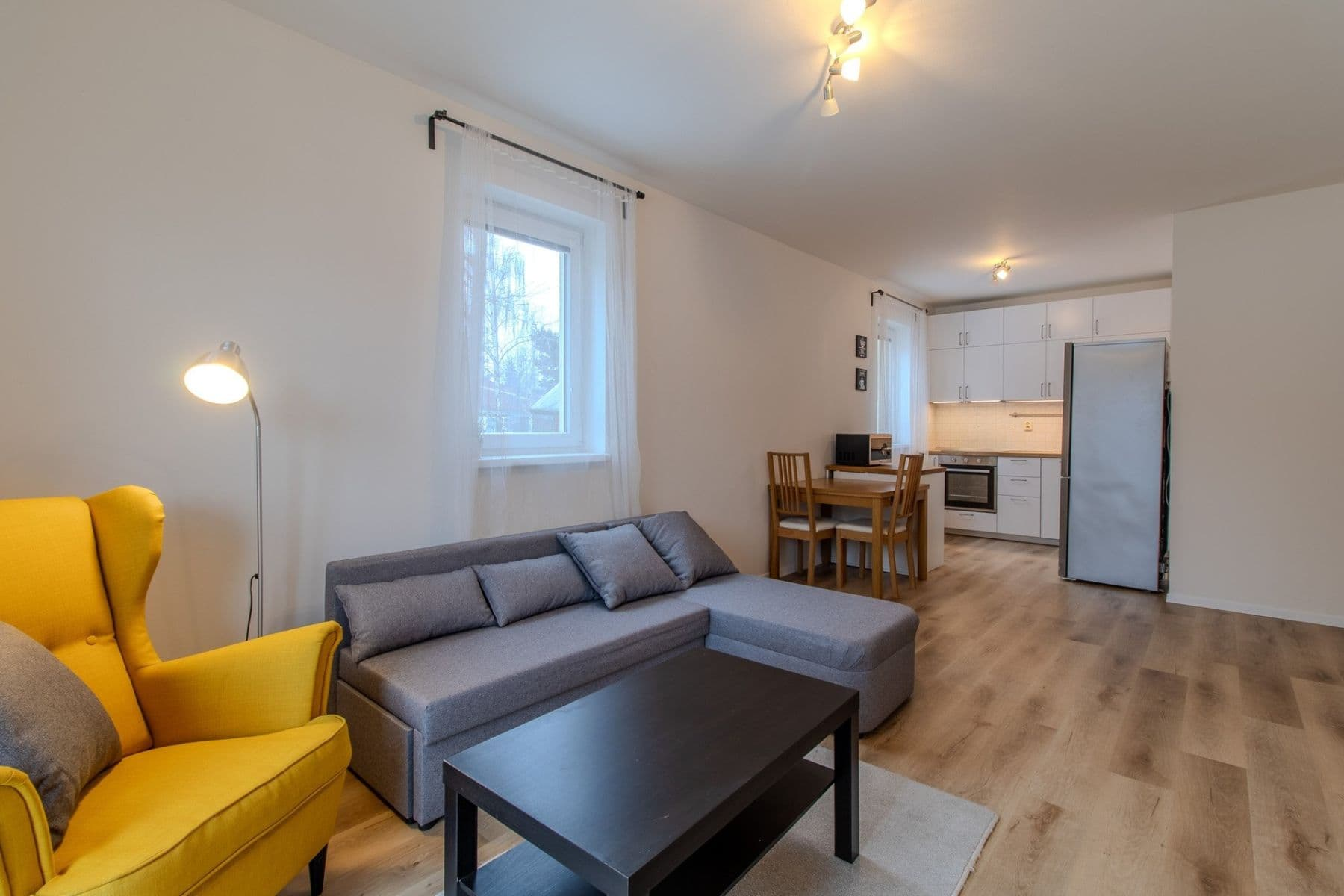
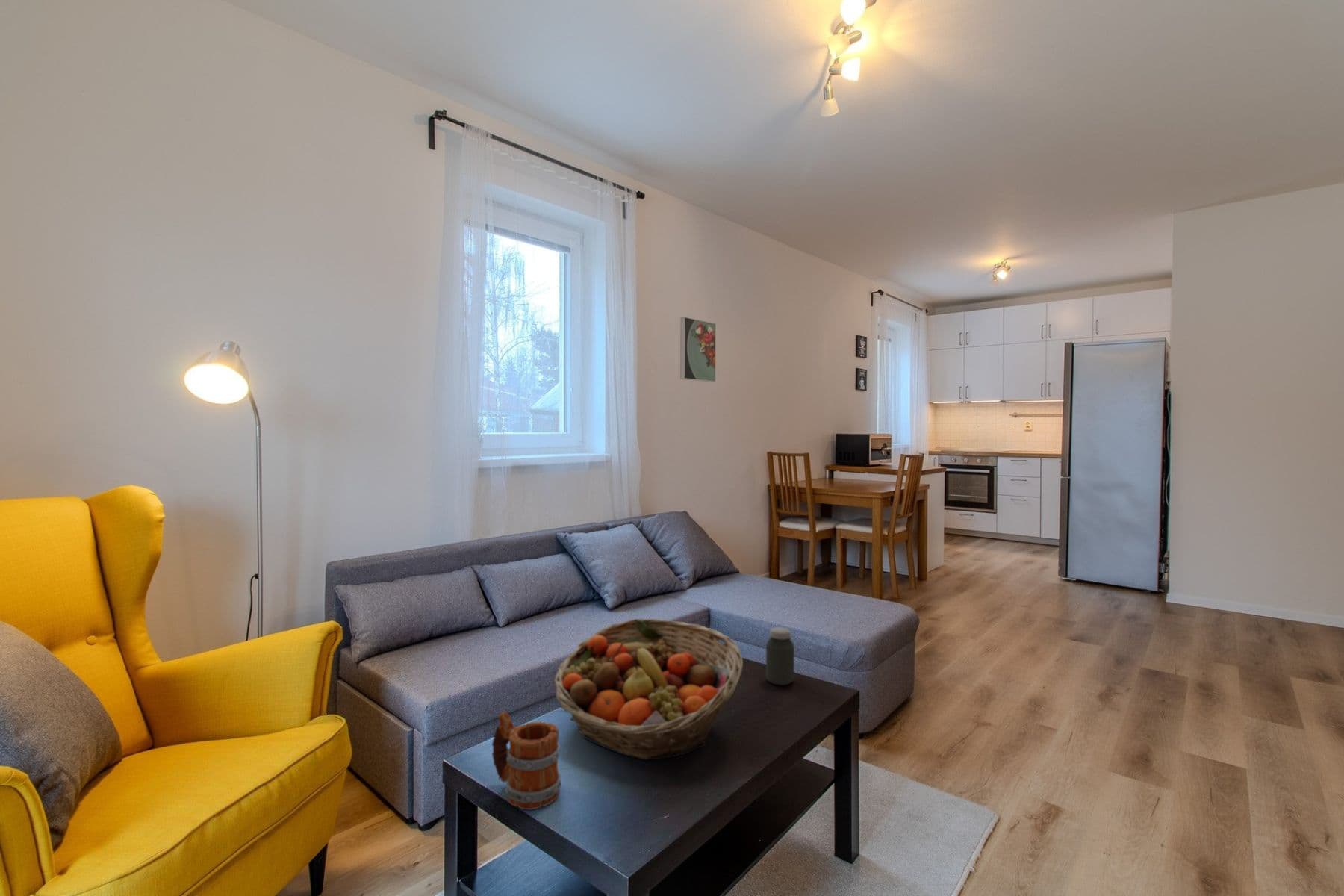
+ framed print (698, 350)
+ mug (524, 754)
+ fruit basket (647, 682)
+ jar (780, 656)
